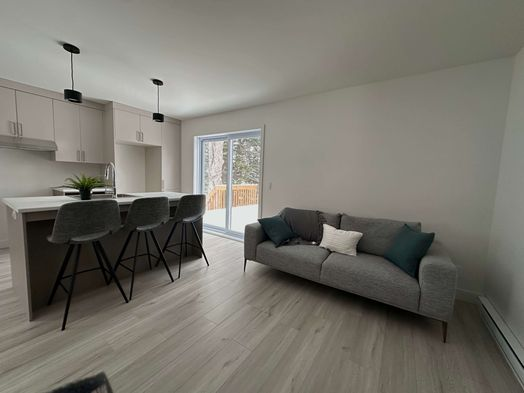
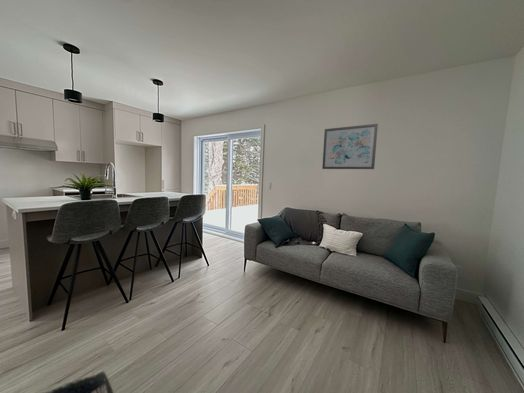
+ wall art (348, 148)
